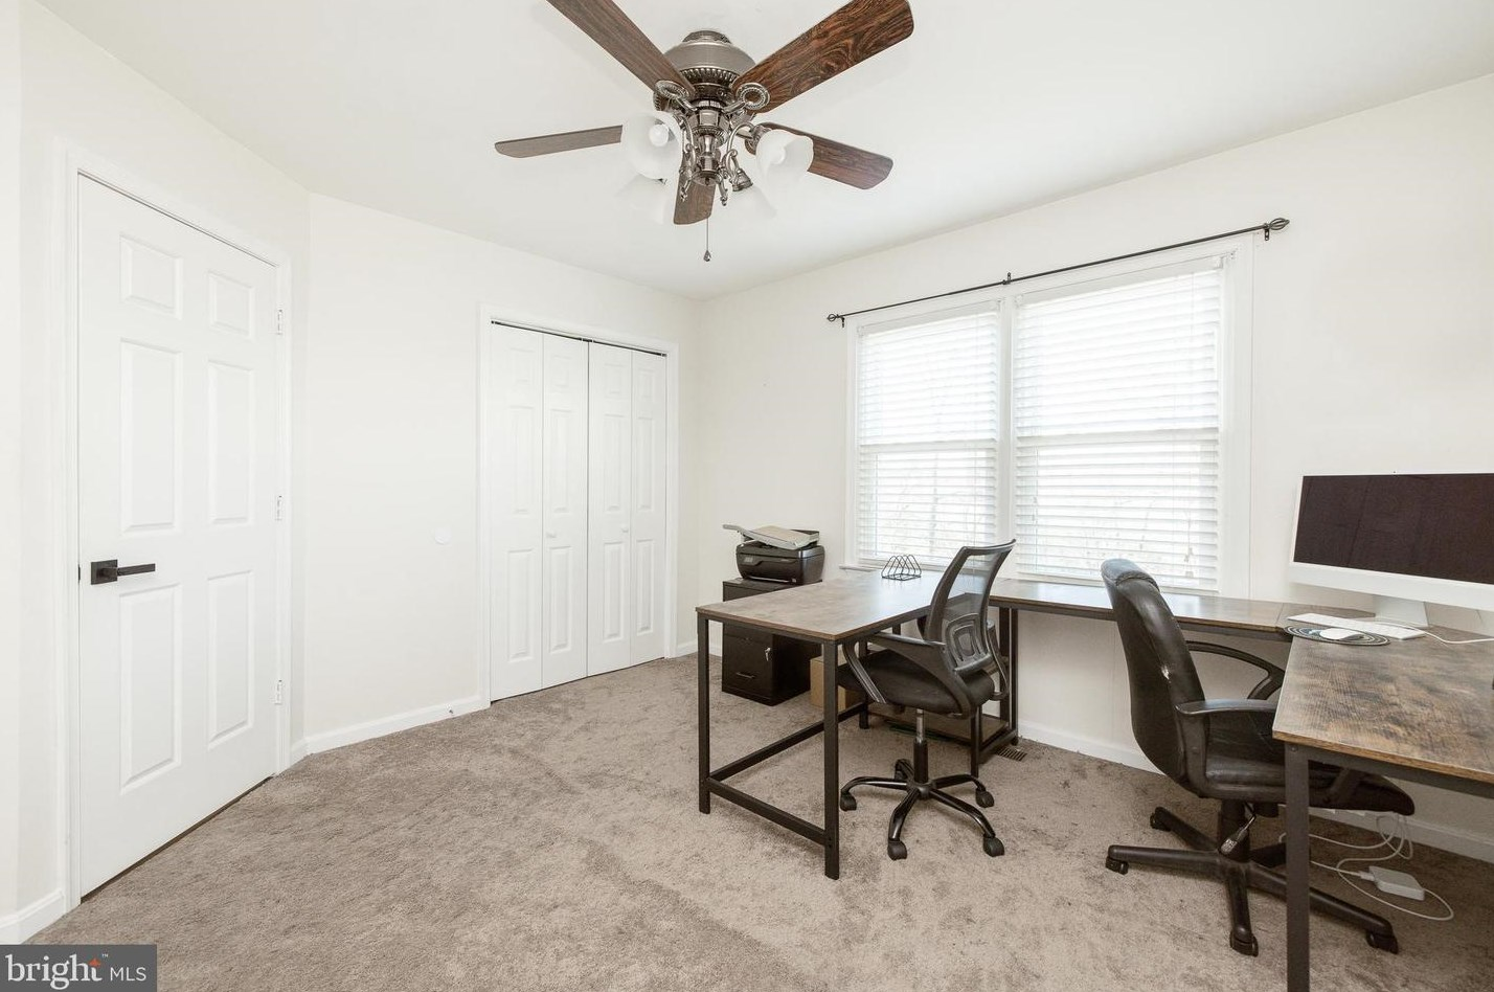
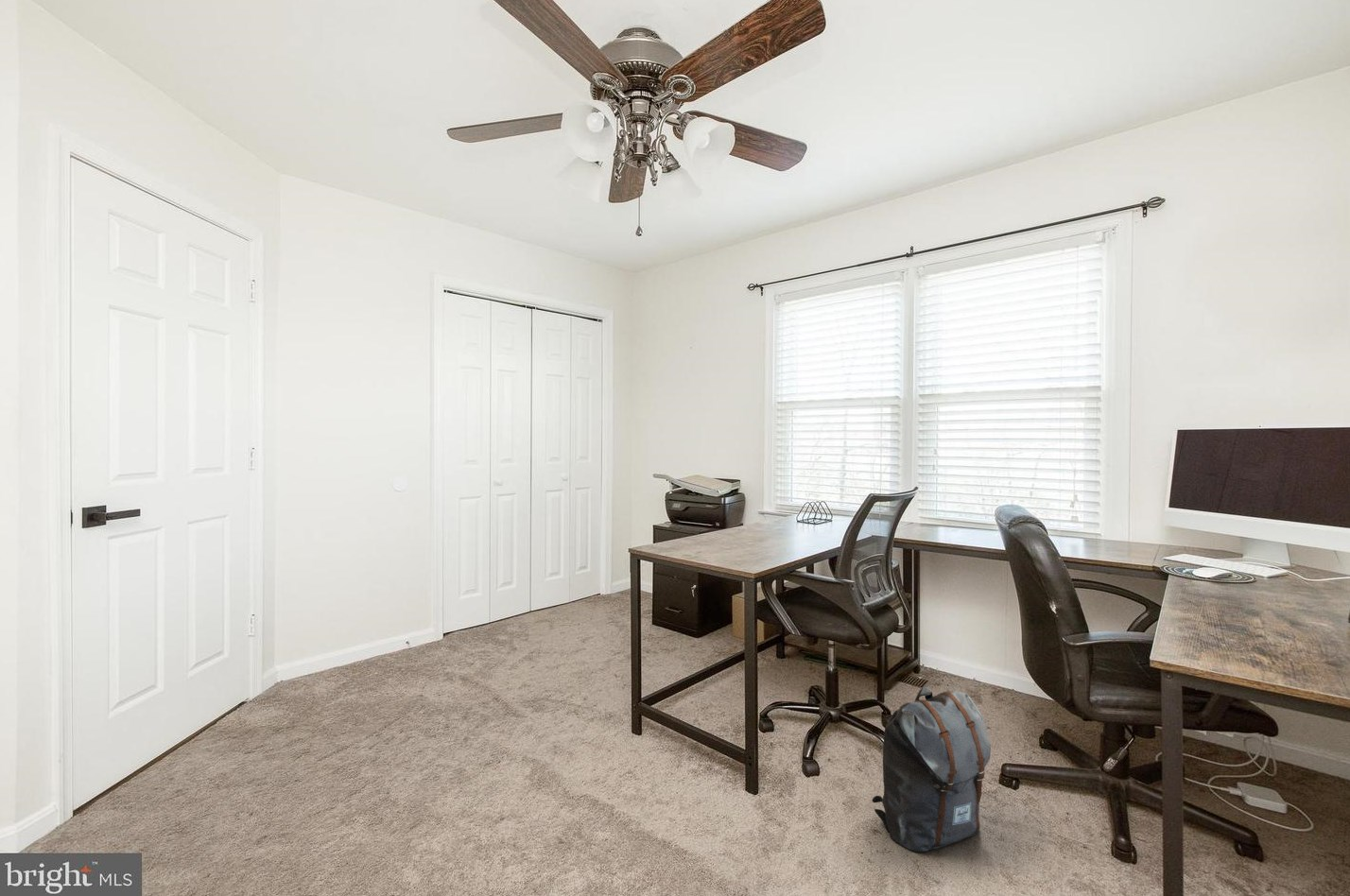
+ backpack (929, 757)
